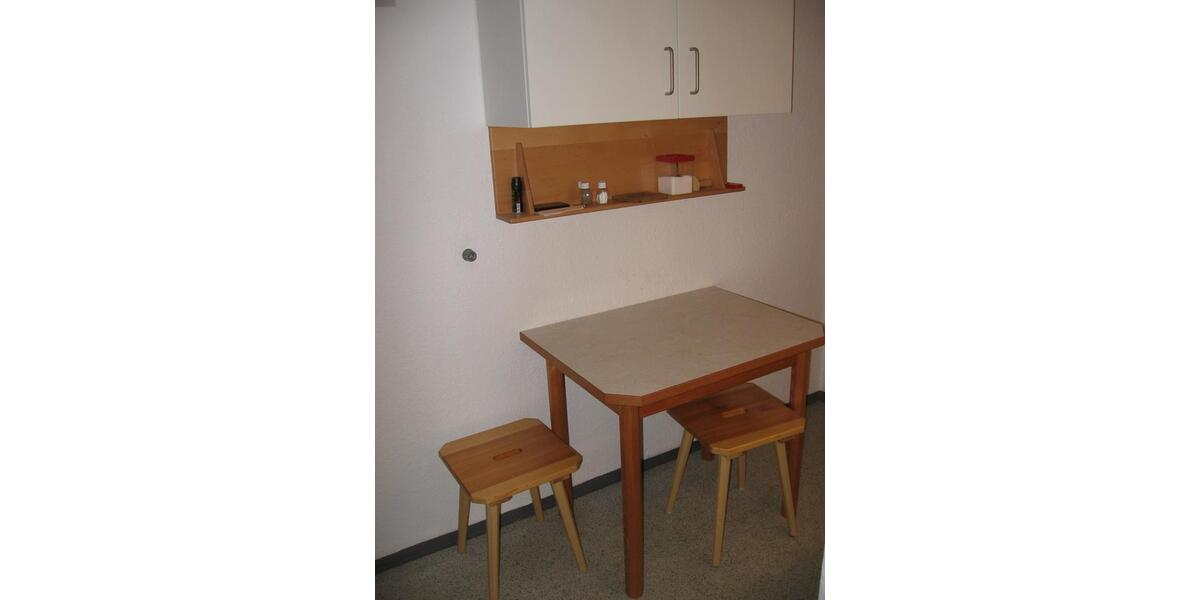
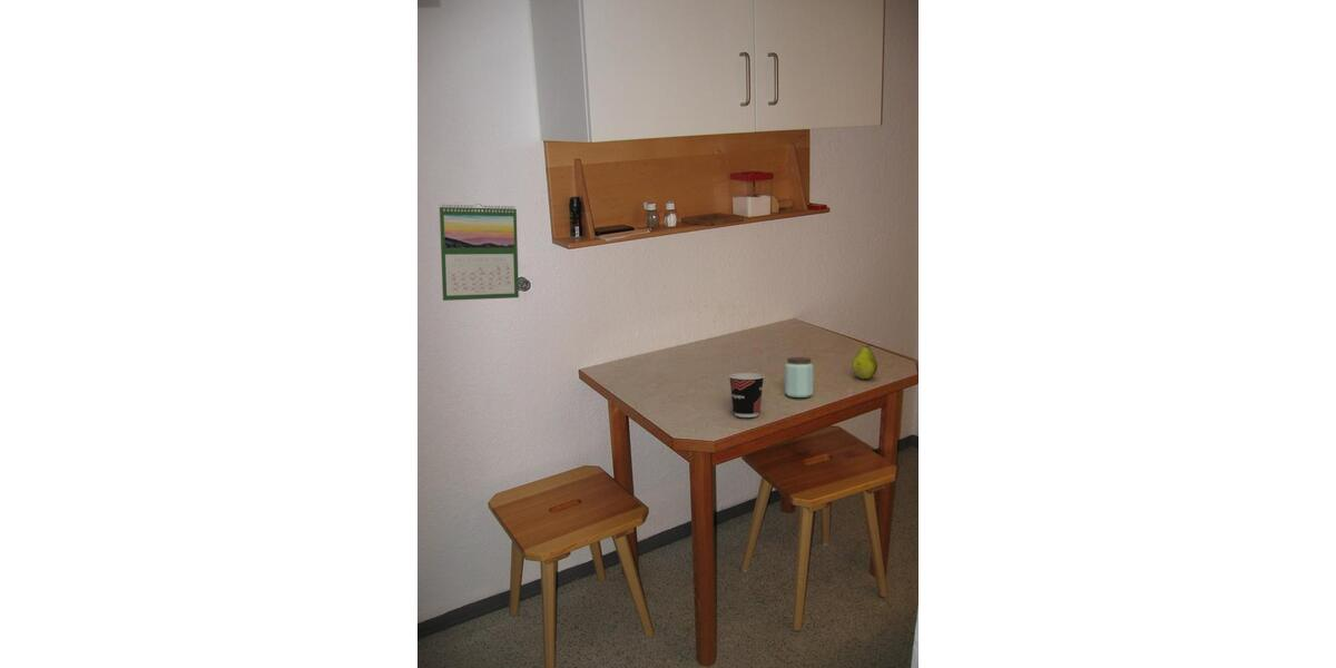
+ peanut butter (798, 376)
+ cup (746, 395)
+ fruit (864, 361)
+ calendar (480, 250)
